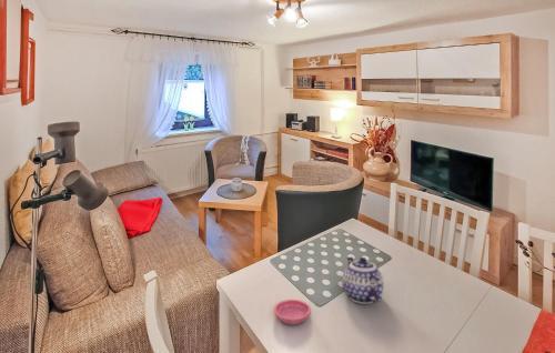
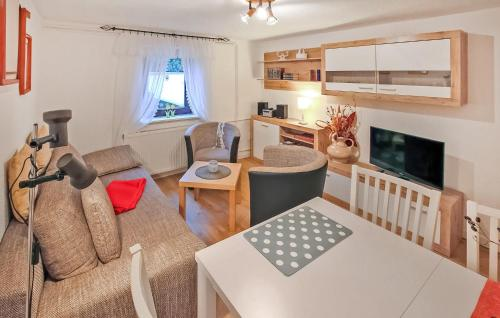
- saucer (292, 312)
- teapot (362, 278)
